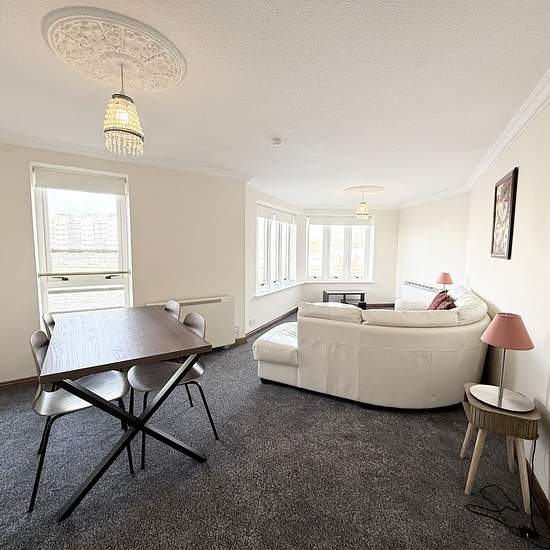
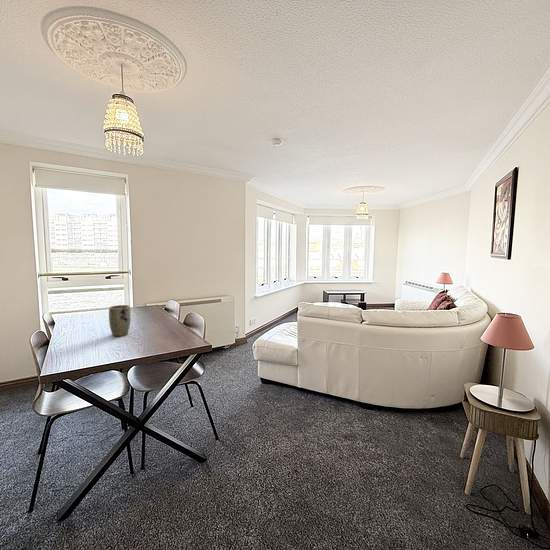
+ plant pot (120, 320)
